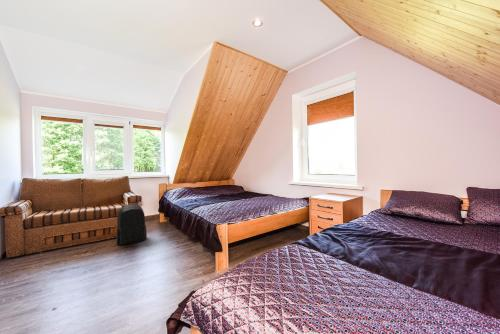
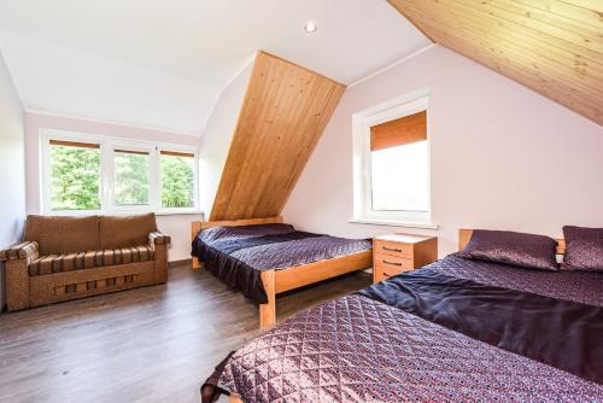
- backpack (131, 221)
